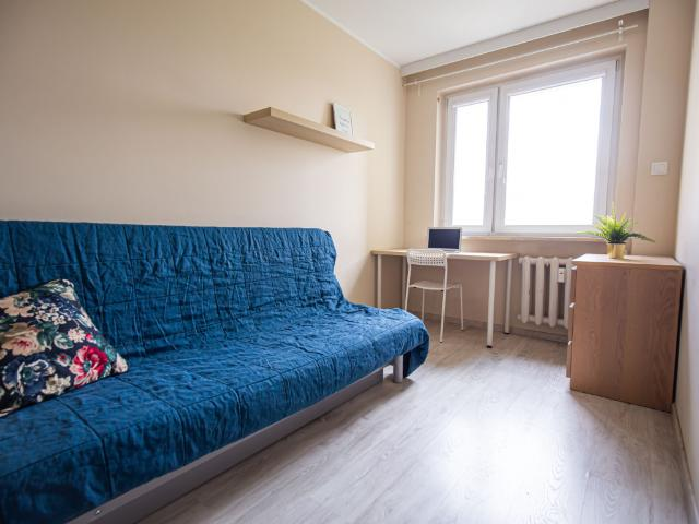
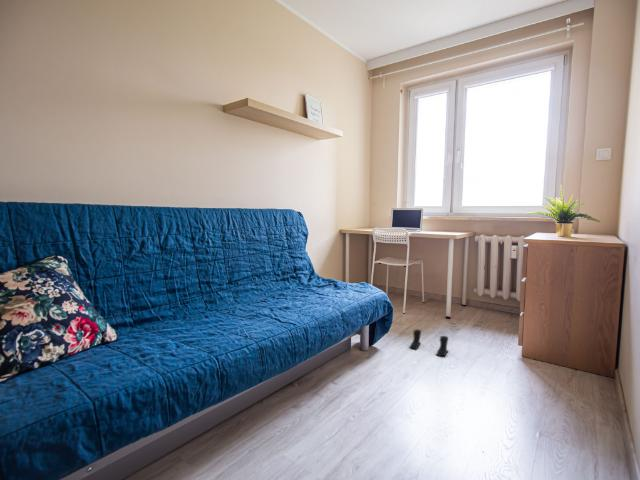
+ boots (420, 343)
